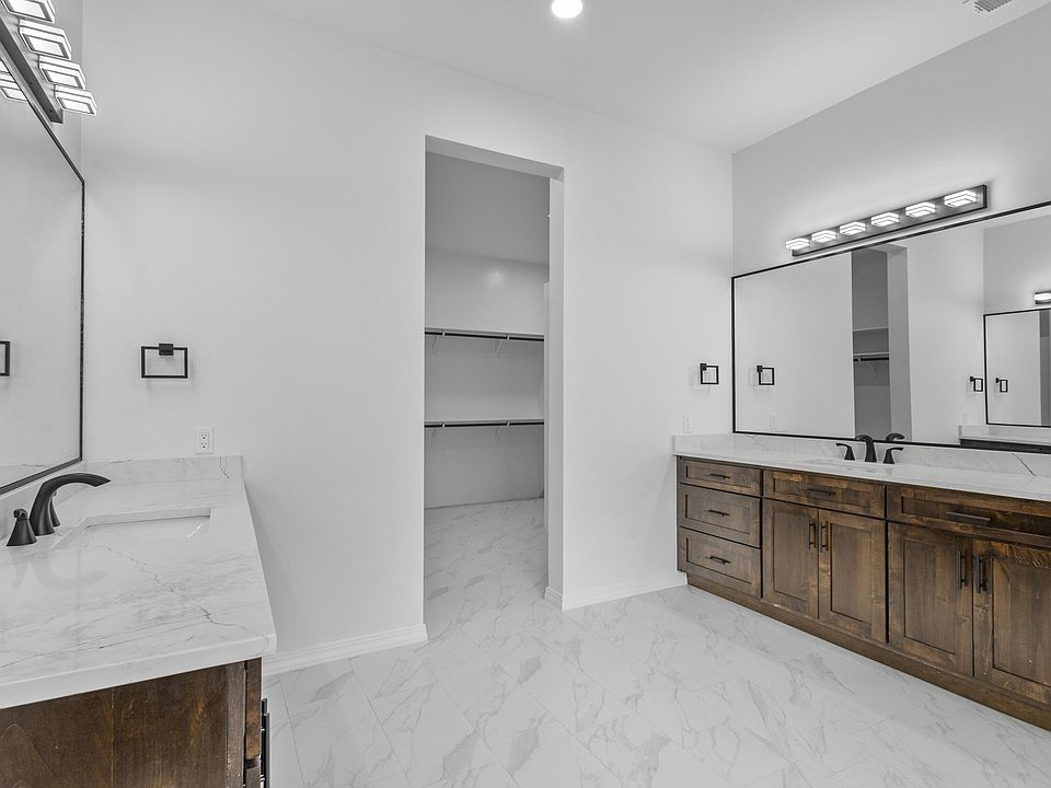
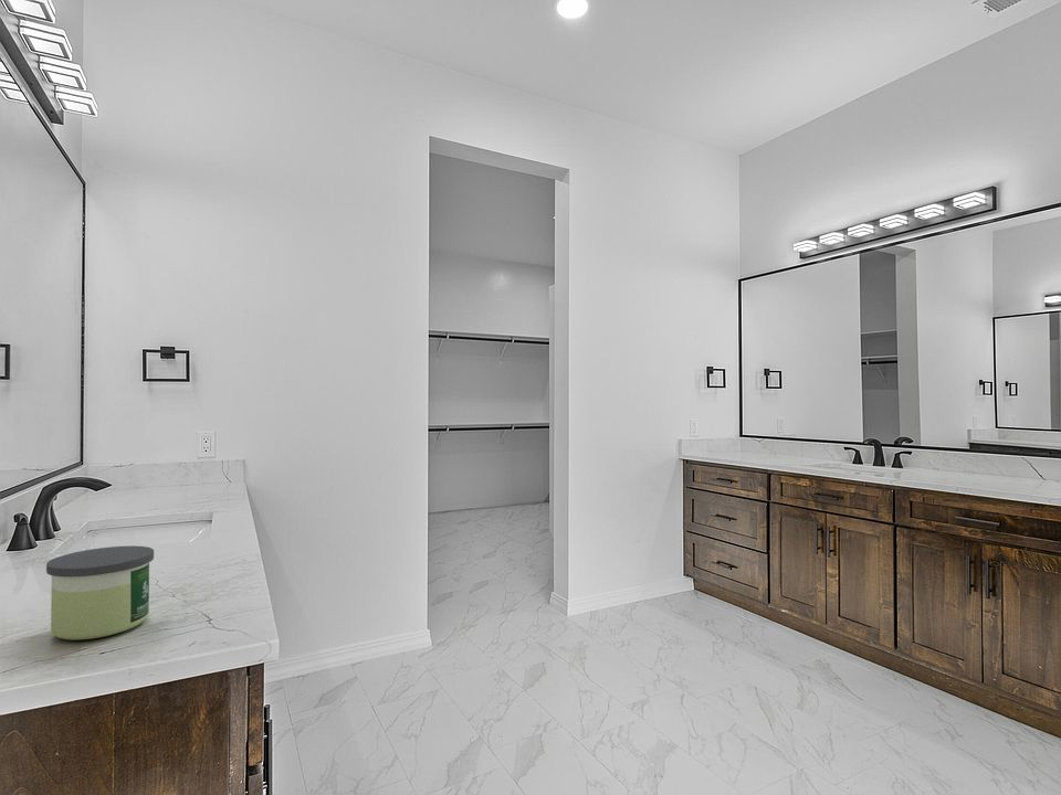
+ candle (102, 591)
